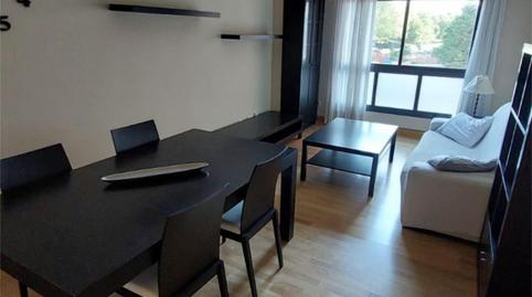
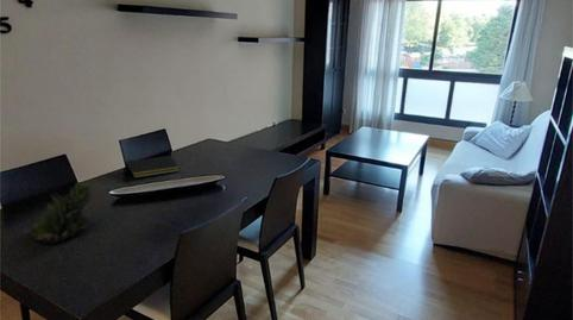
+ notepad (153, 165)
+ succulent plant (63, 207)
